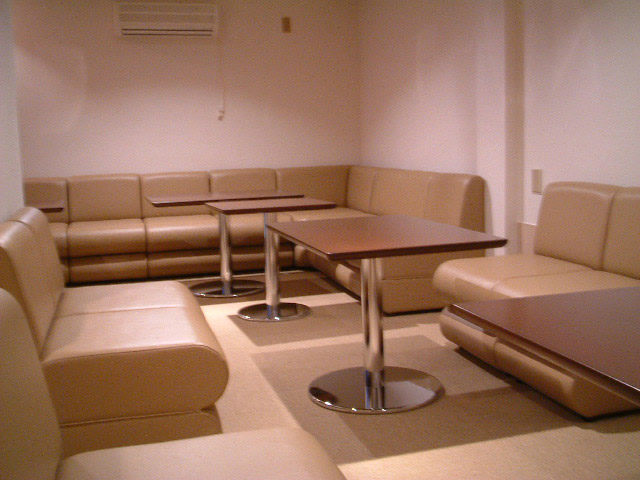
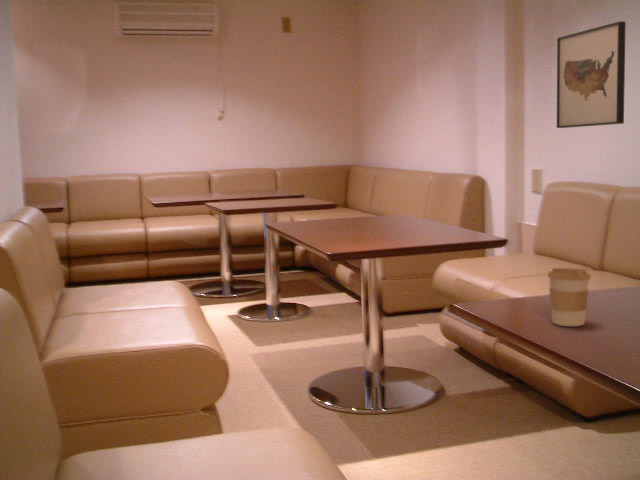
+ wall art (588, 78)
+ coffee cup (568, 294)
